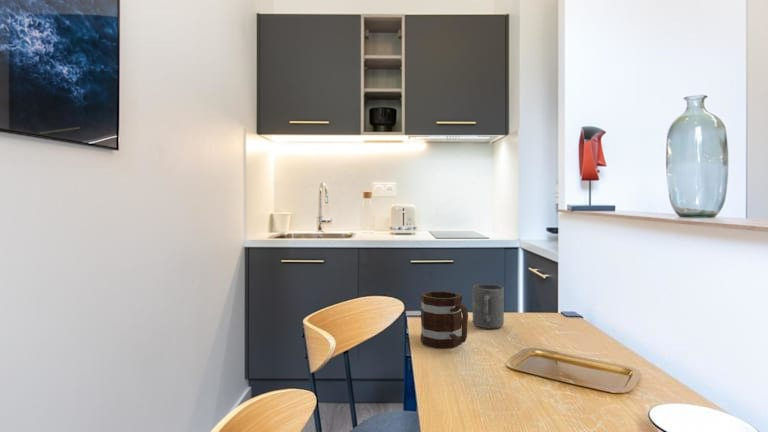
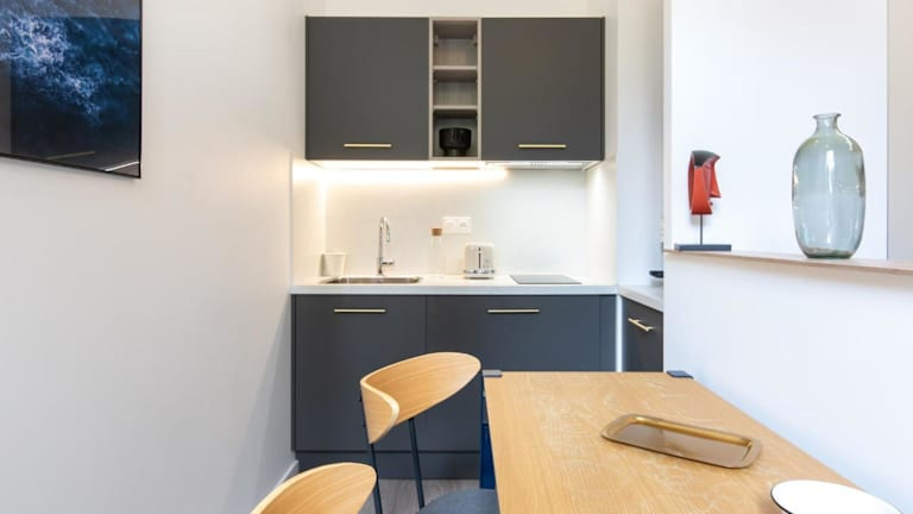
- mug (487, 306)
- mug (446, 320)
